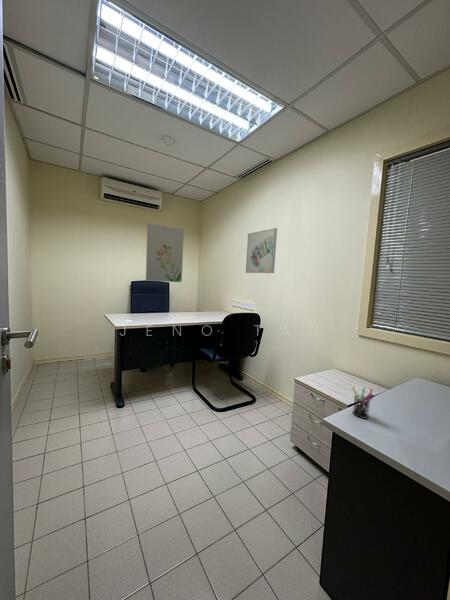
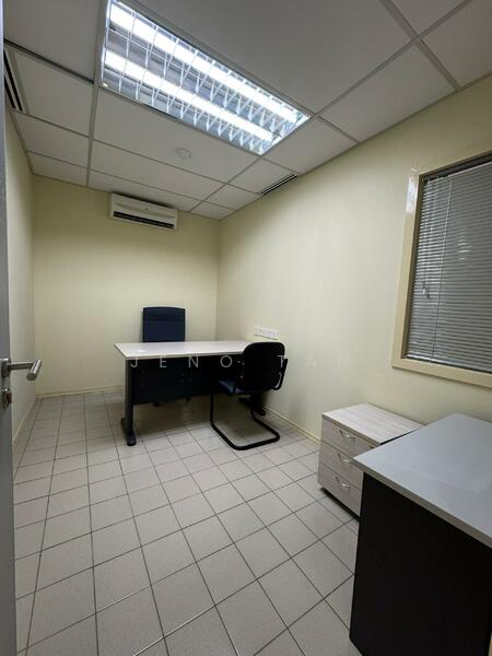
- wall art (165, 254)
- pen holder (363, 400)
- wall art (260, 252)
